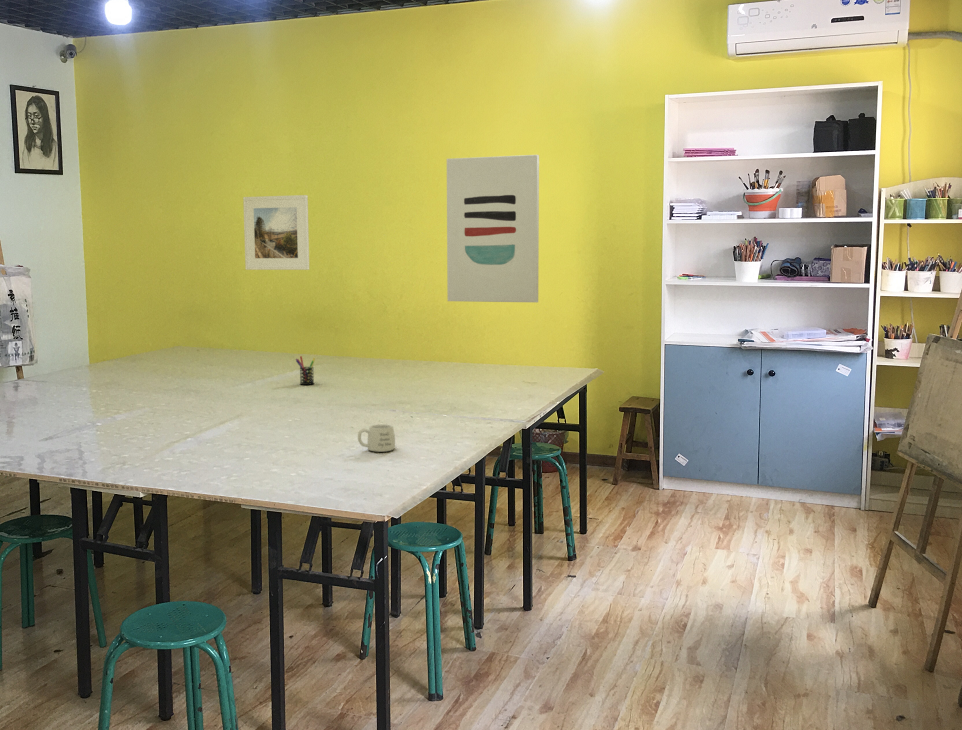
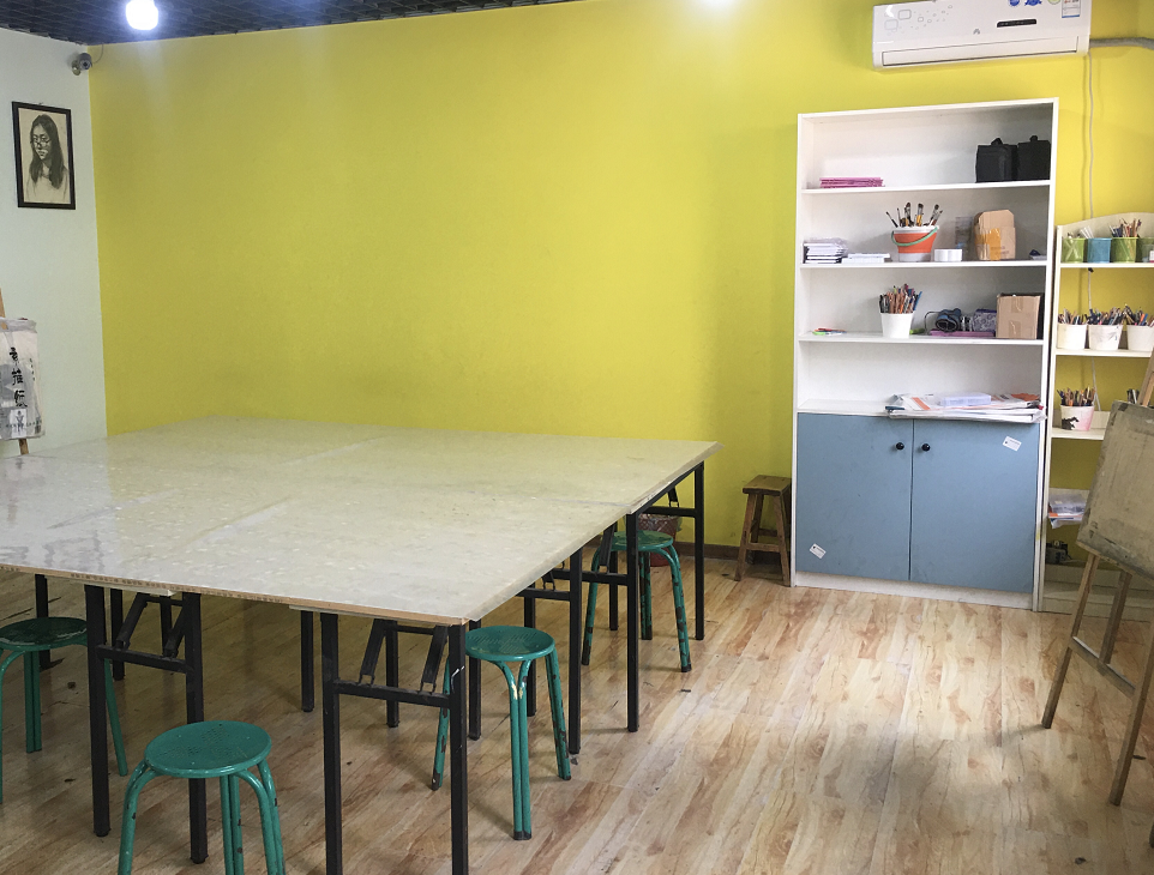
- pen holder (307, 369)
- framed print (276, 233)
- wall art (492, 230)
- mug (376, 438)
